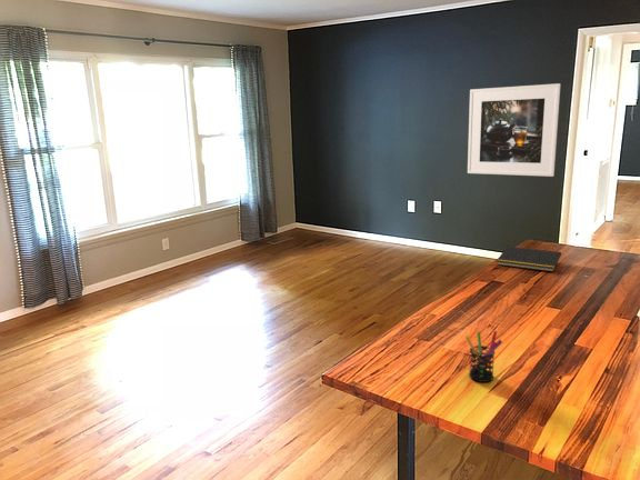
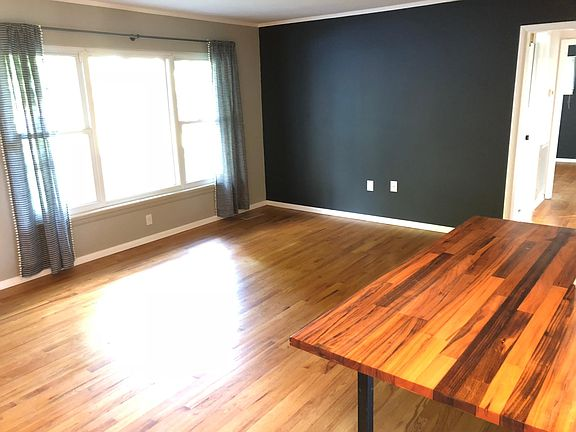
- notepad (528, 258)
- pen holder (482, 352)
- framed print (510, 131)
